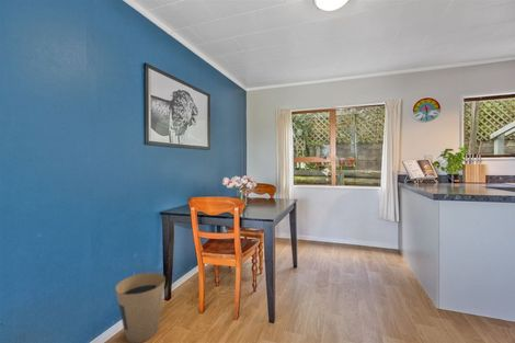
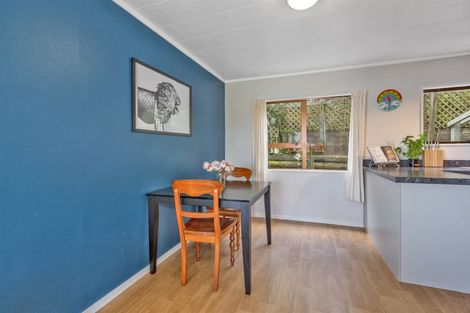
- trash can (141, 307)
